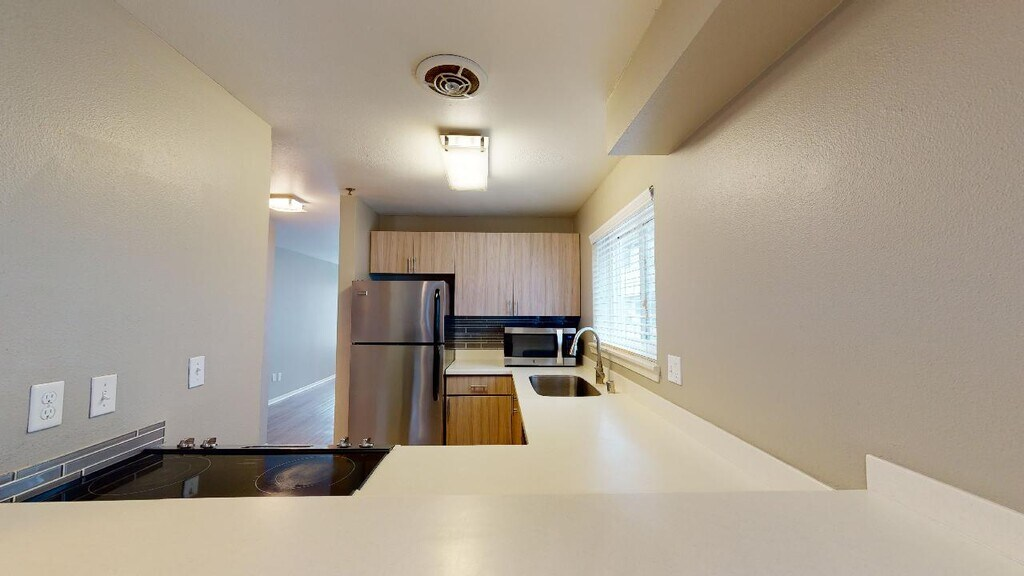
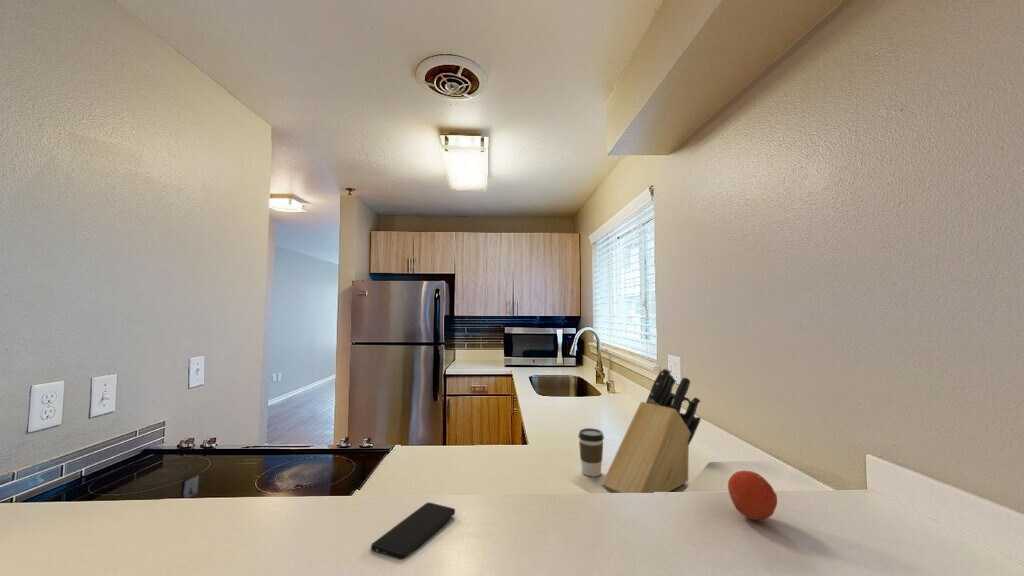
+ fruit (751, 494)
+ coffee cup (591, 452)
+ knife block (655, 428)
+ smartphone (416, 527)
